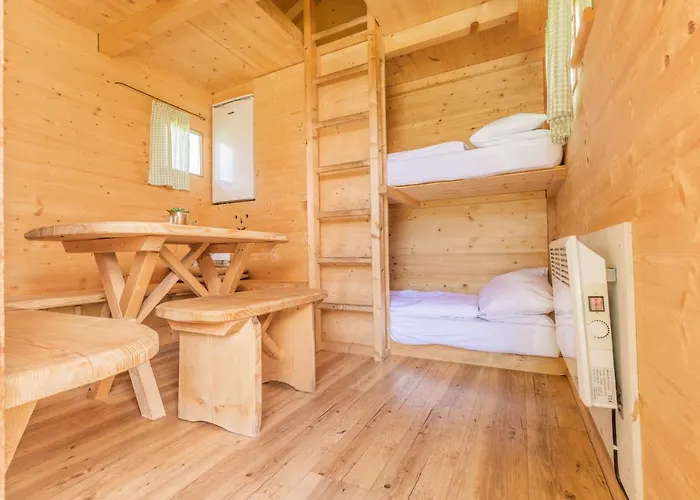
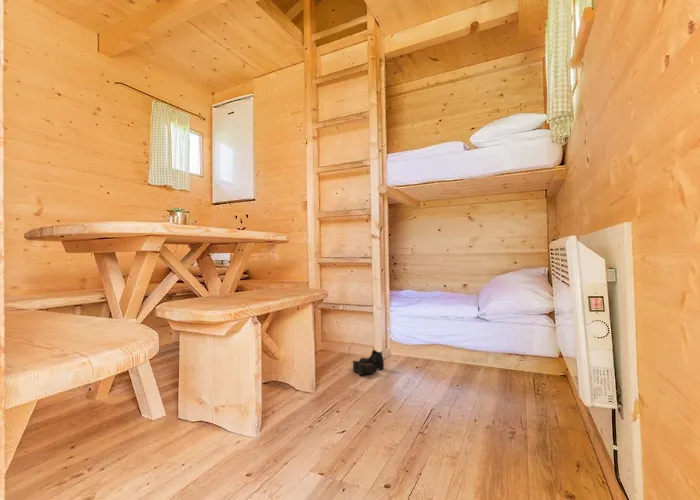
+ boots (366, 361)
